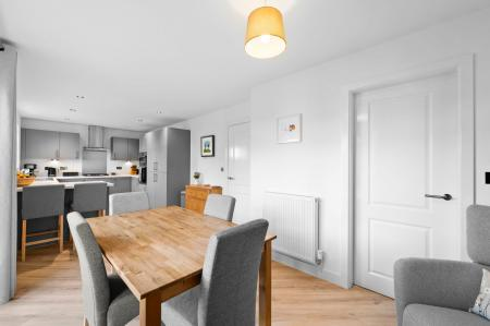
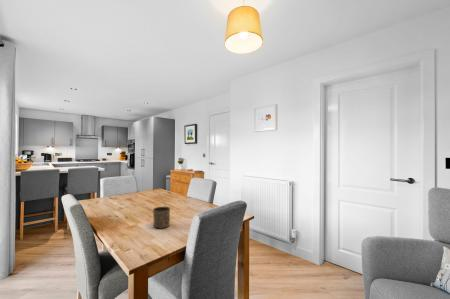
+ cup (161, 217)
